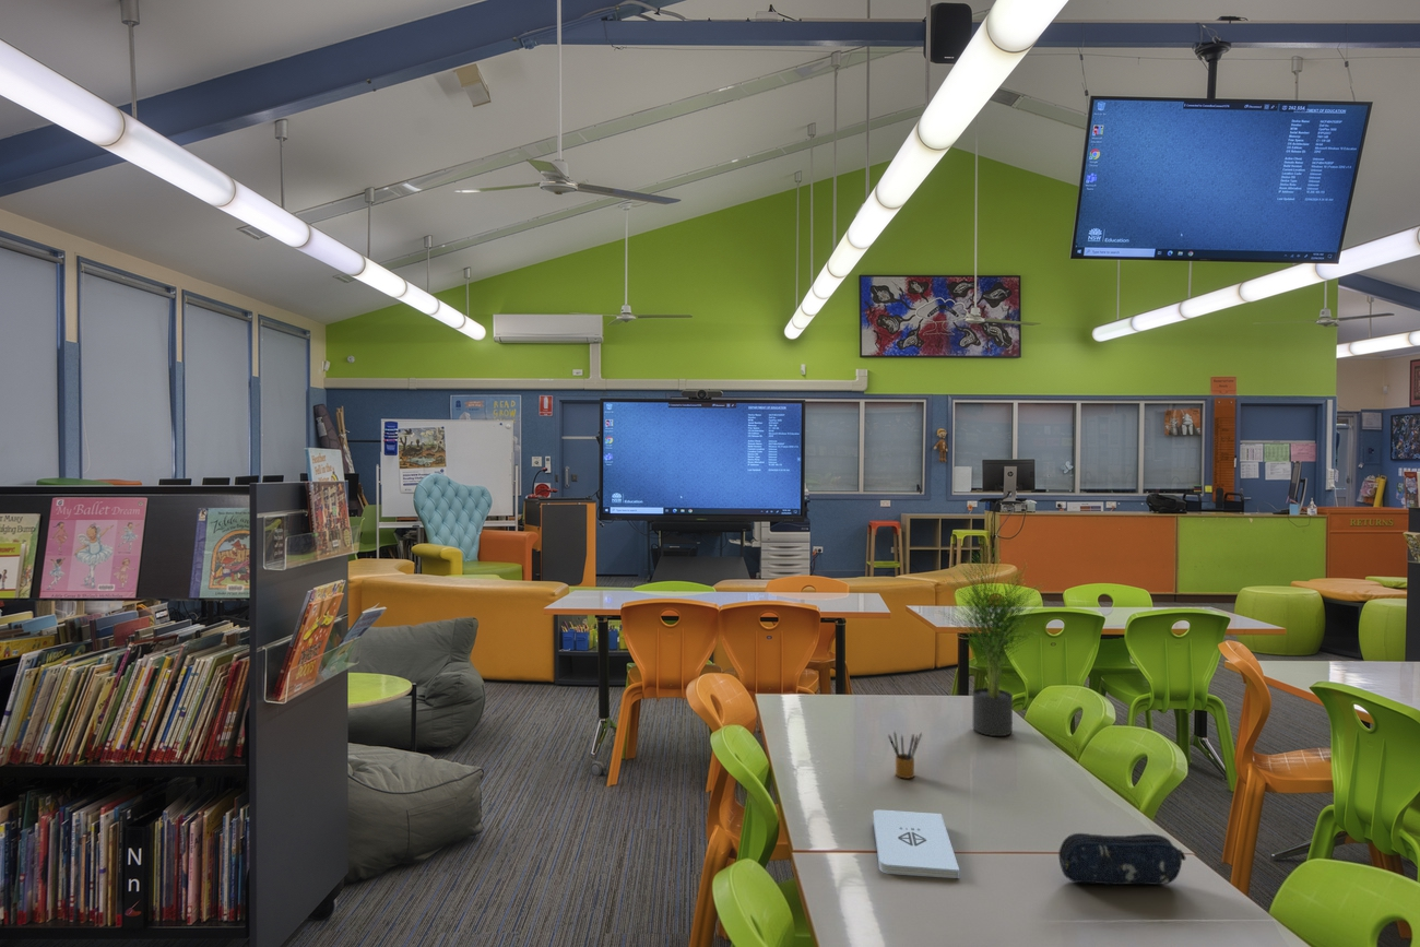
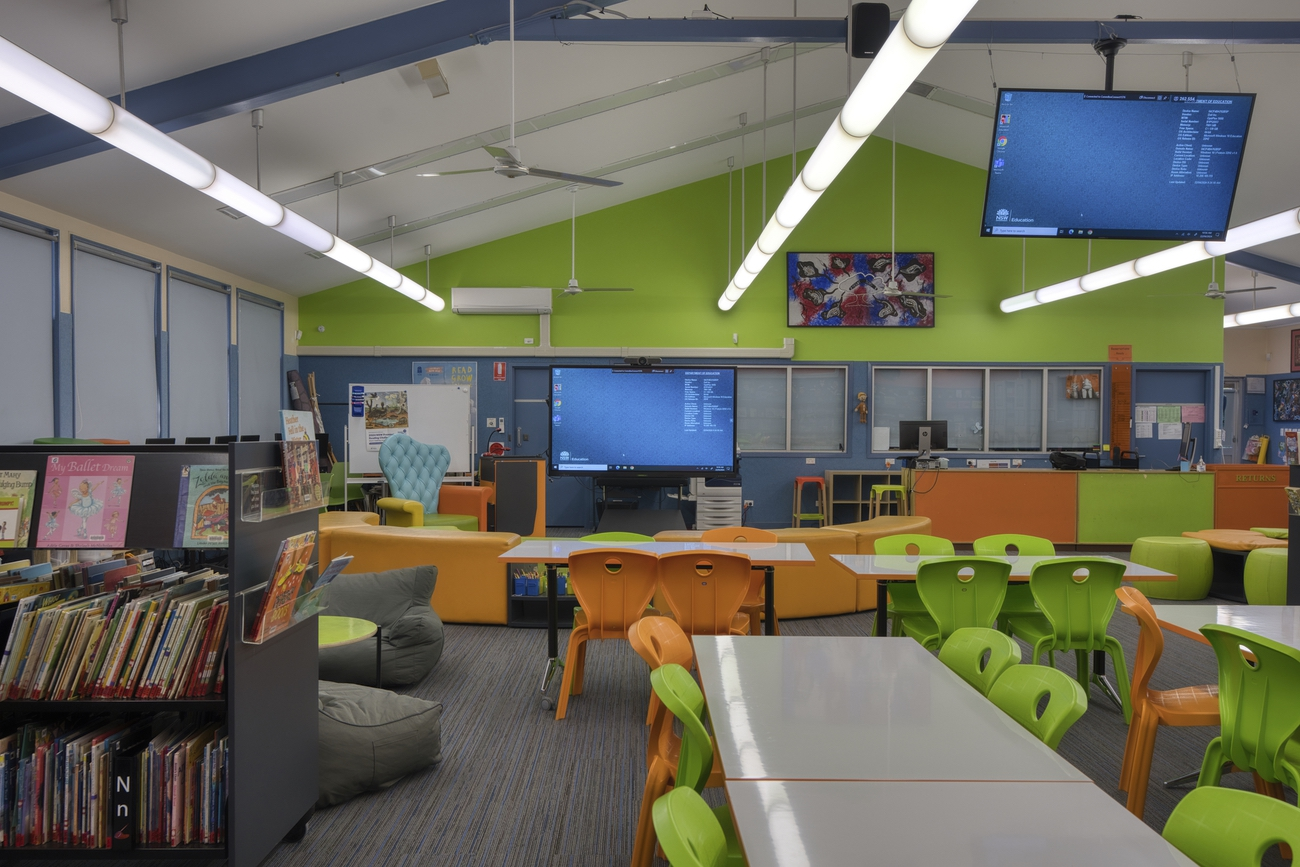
- potted plant (997, 639)
- notepad (912, 841)
- pencil box (903, 753)
- pencil case (1119, 859)
